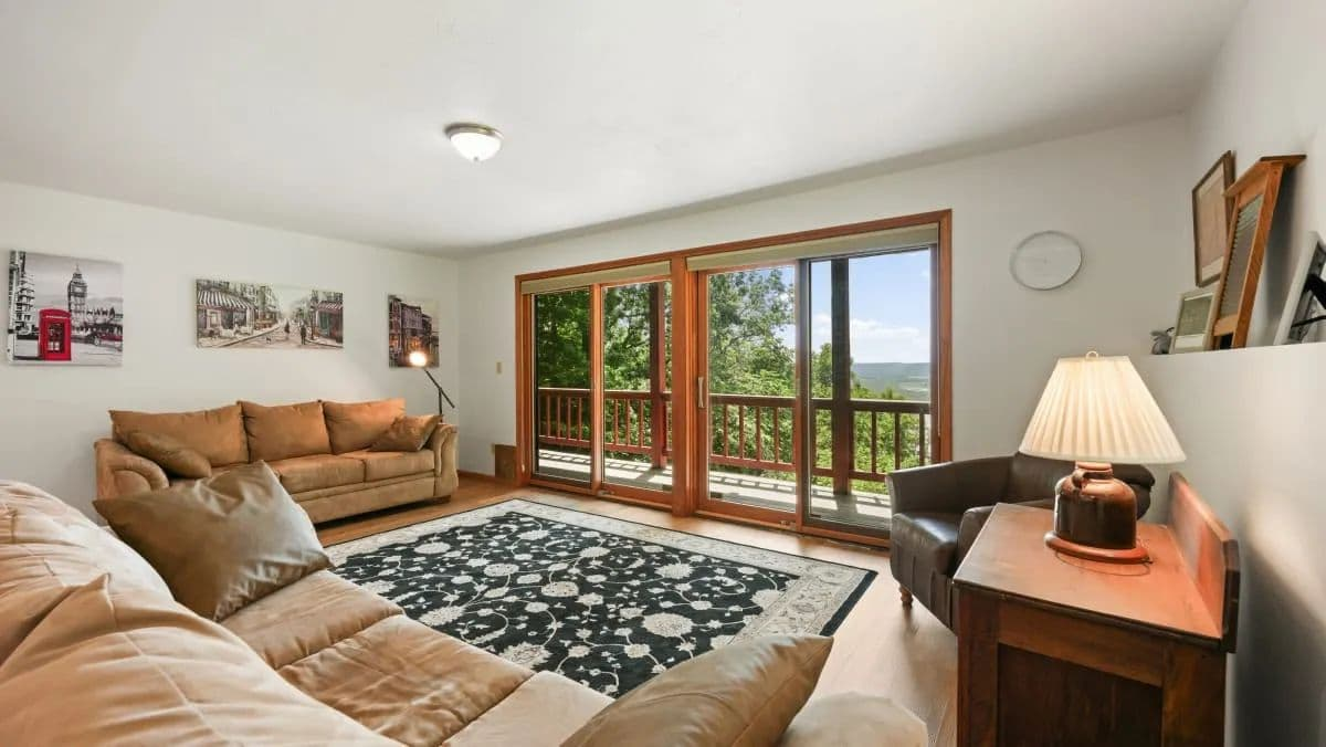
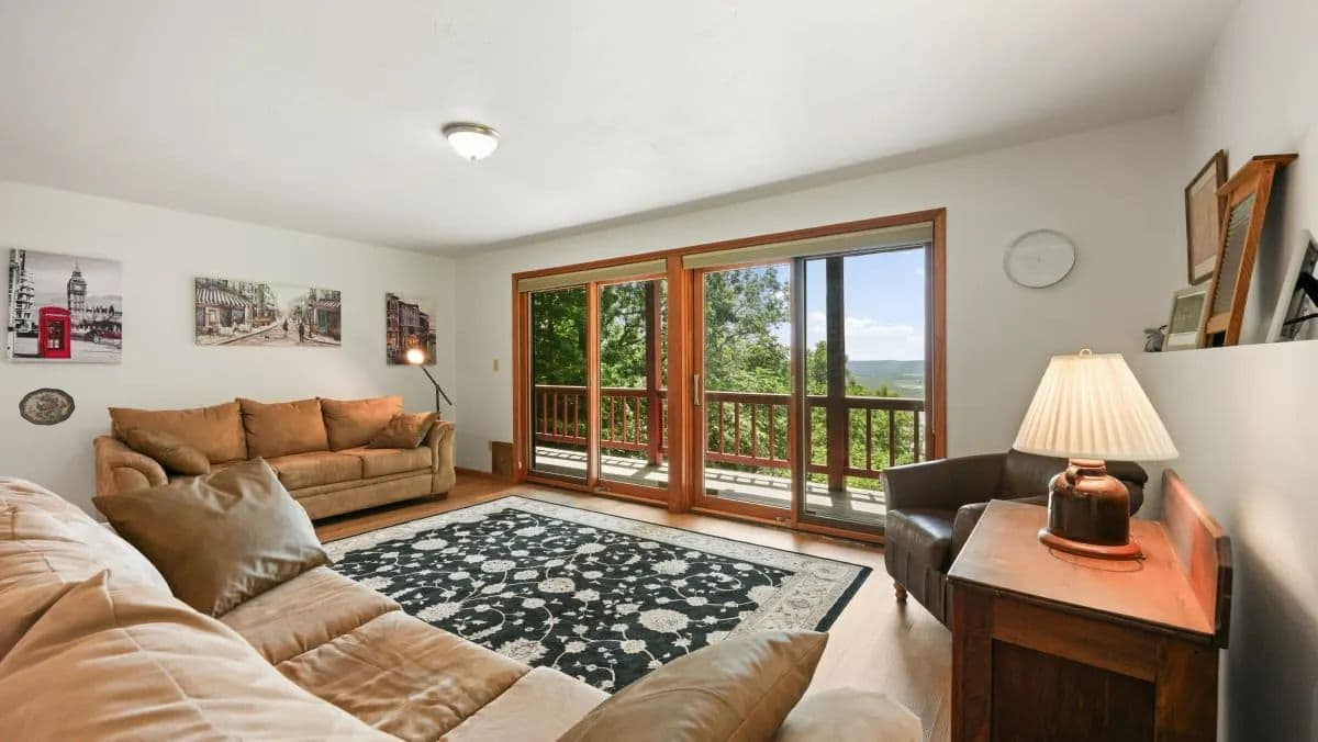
+ decorative plate (47, 406)
